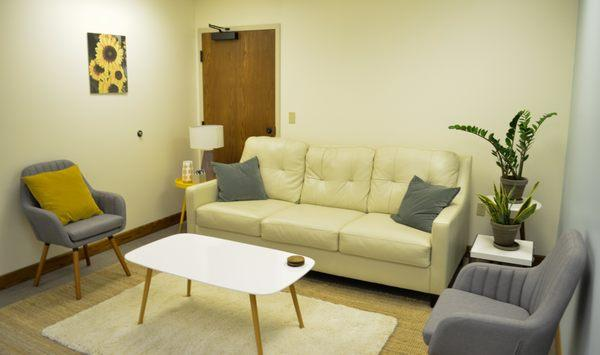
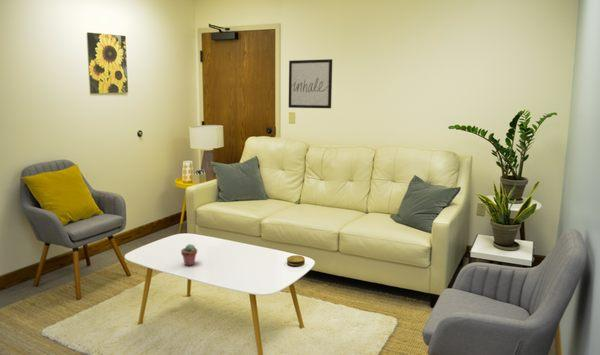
+ wall art (309, 84)
+ potted succulent (189, 253)
